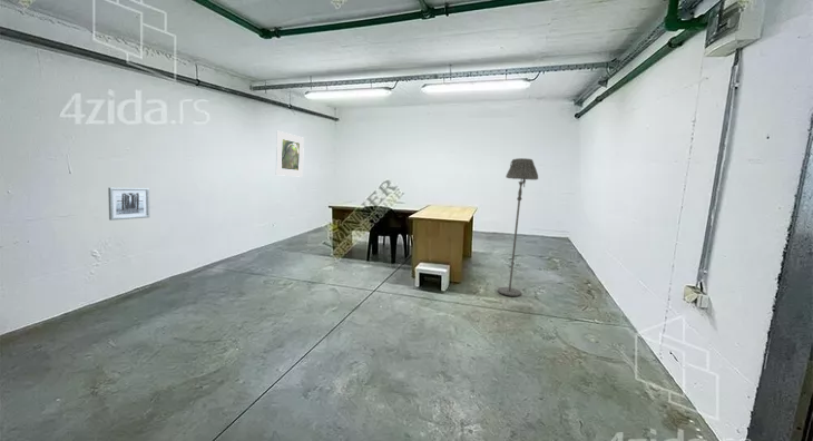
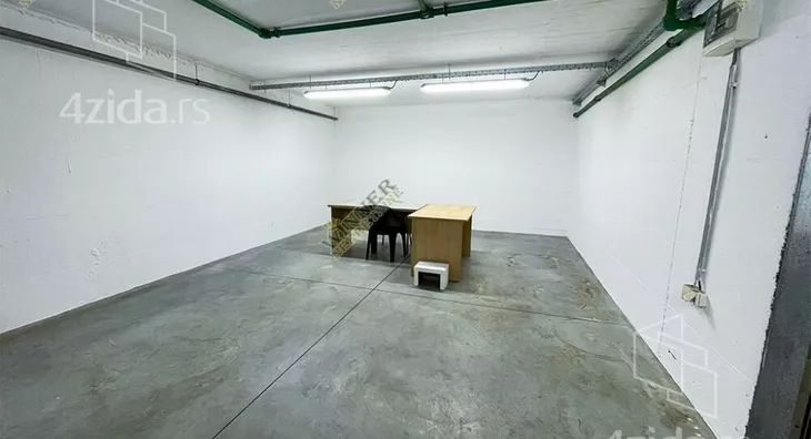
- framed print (290, 155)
- floor lamp (516, 226)
- wall art (129, 203)
